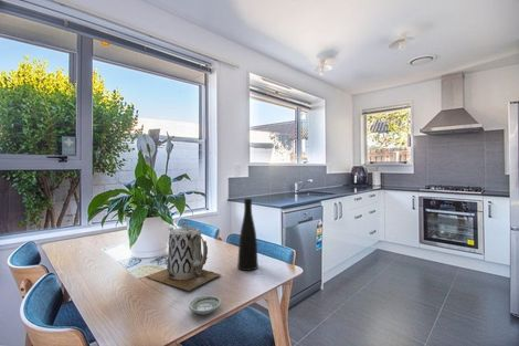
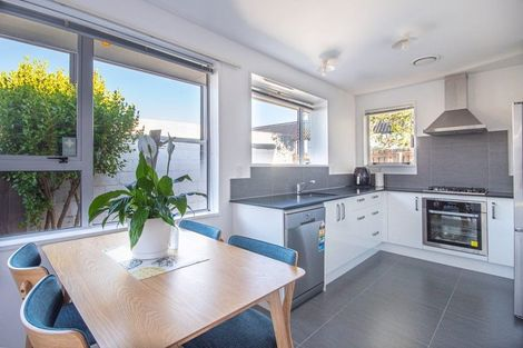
- saucer (204, 306)
- vase (247, 232)
- teapot (183, 249)
